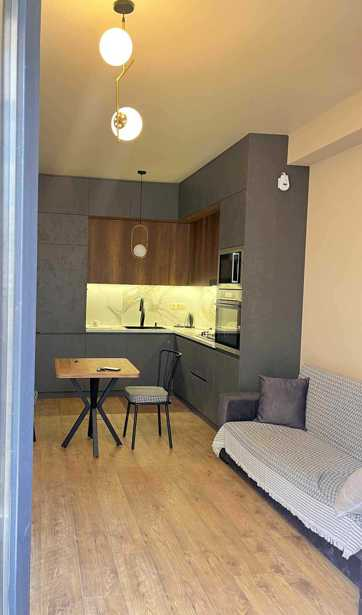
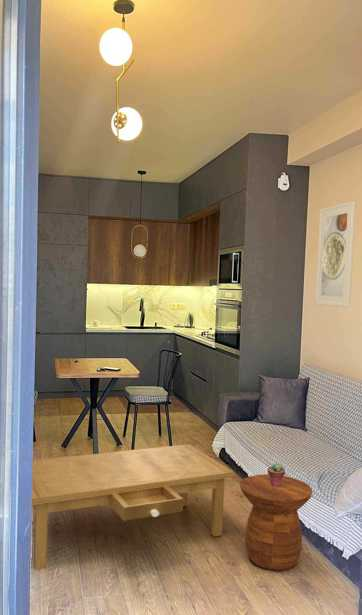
+ side table (274, 522)
+ coffee table (121, 499)
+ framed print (334, 255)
+ potted succulent (276, 473)
